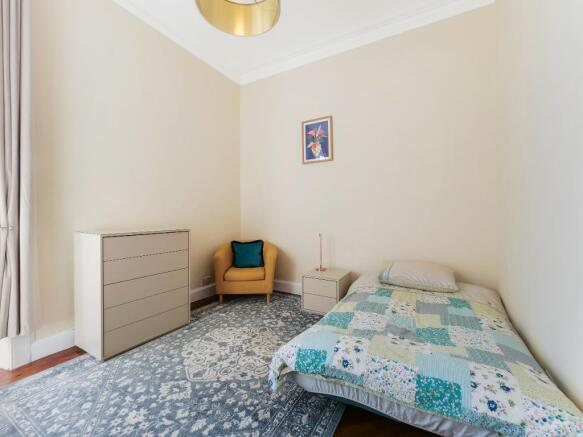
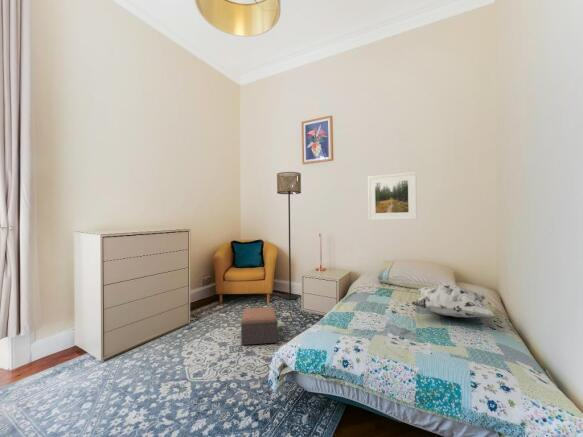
+ footstool (259, 323)
+ floor lamp (289, 235)
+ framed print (391, 197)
+ decorative pillow (450, 300)
